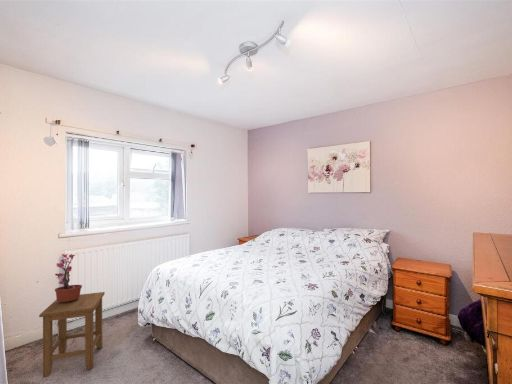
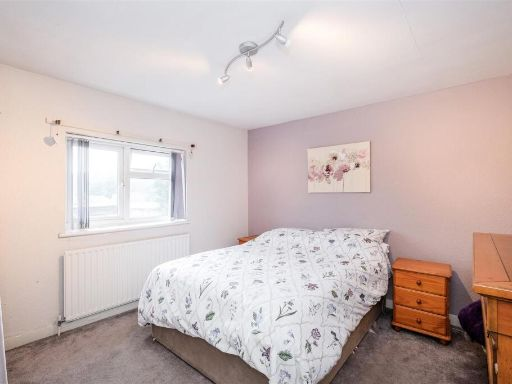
- stool (75, 334)
- potted plant (69, 279)
